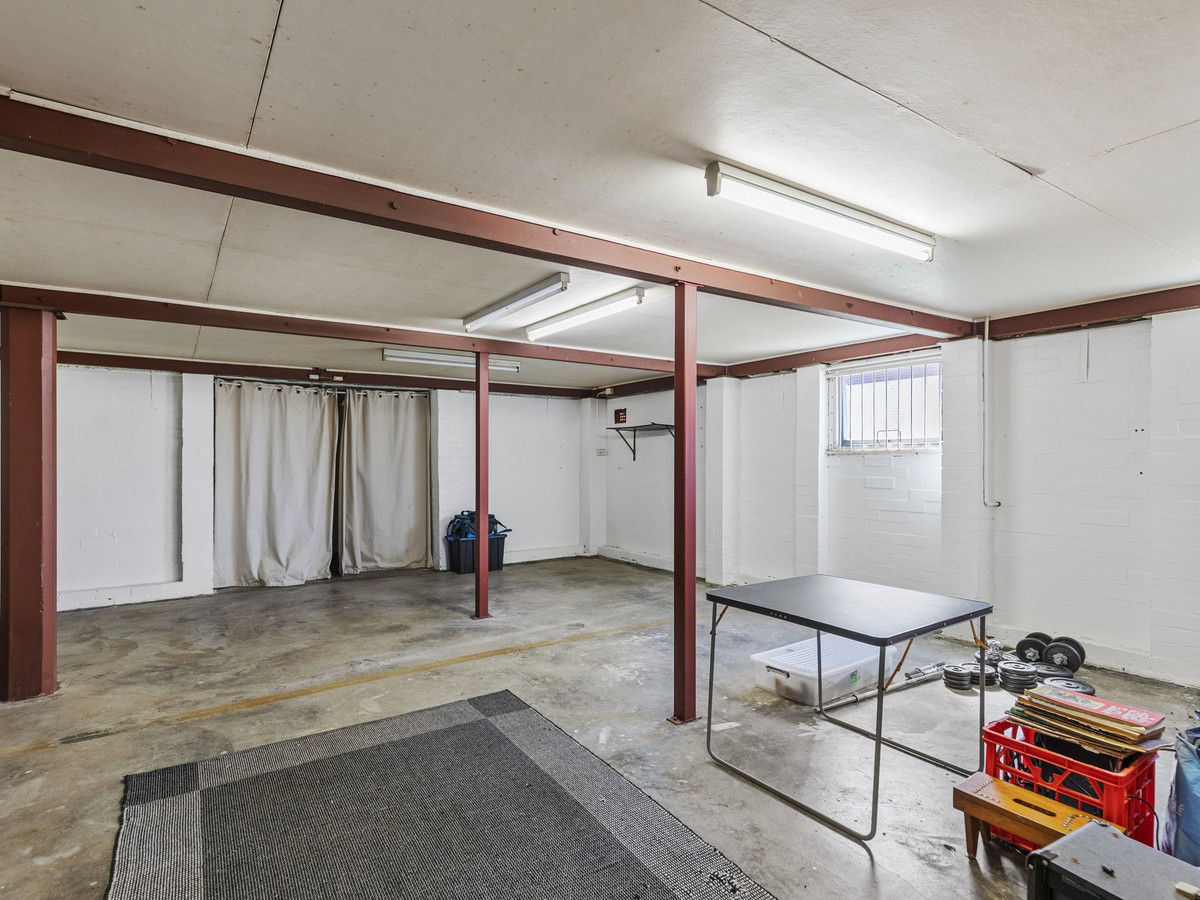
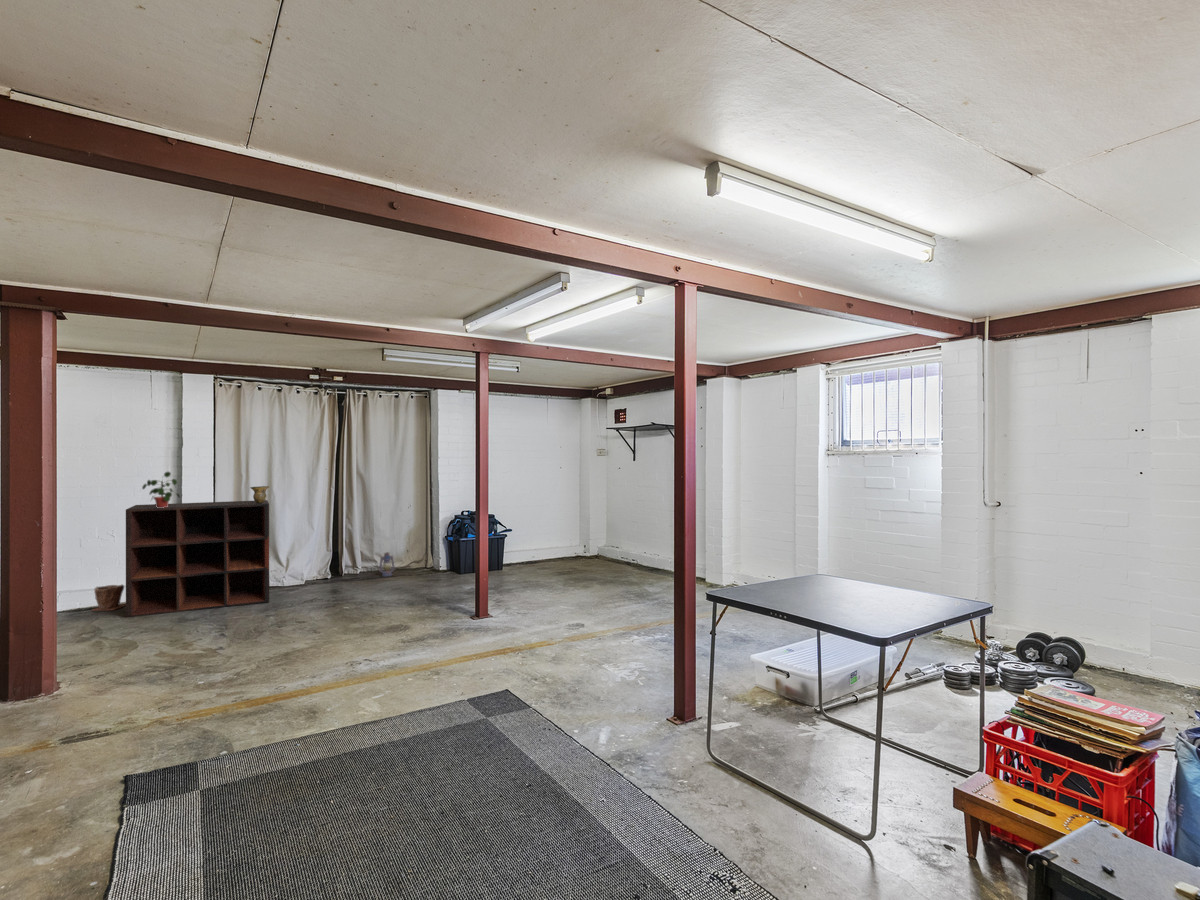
+ potted plant (161, 489)
+ ceramic vessel (259, 494)
+ lantern (386, 563)
+ shelving unit (202, 553)
+ plant pot (109, 596)
